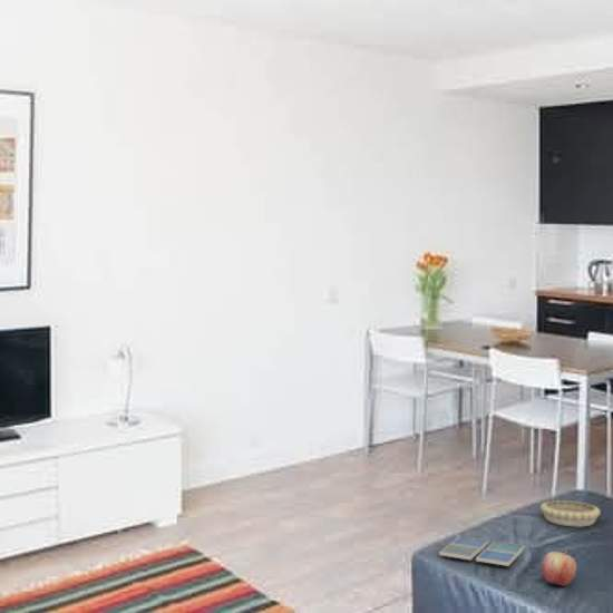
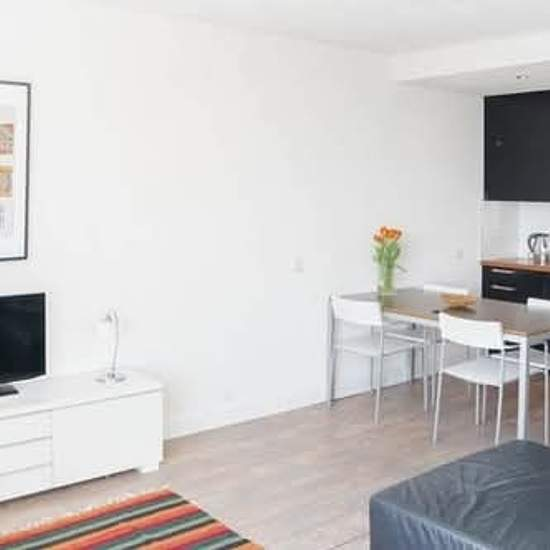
- decorative bowl (570, 513)
- drink coaster (481, 549)
- apple (558, 567)
